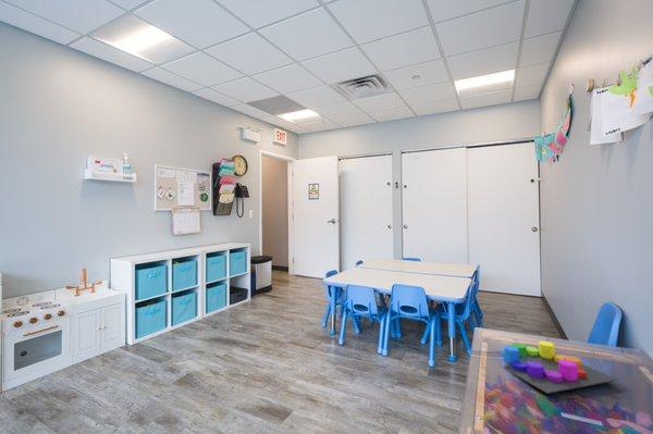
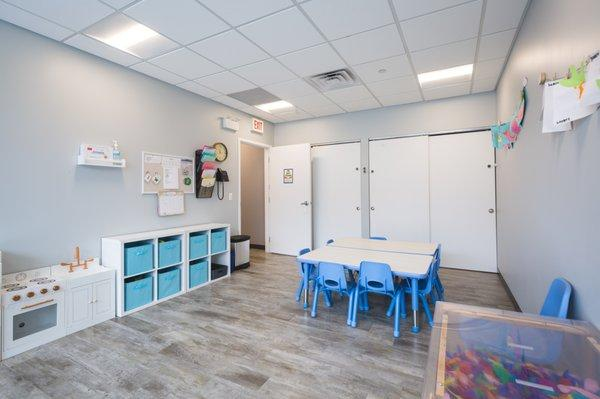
- stacking toy (541, 358)
